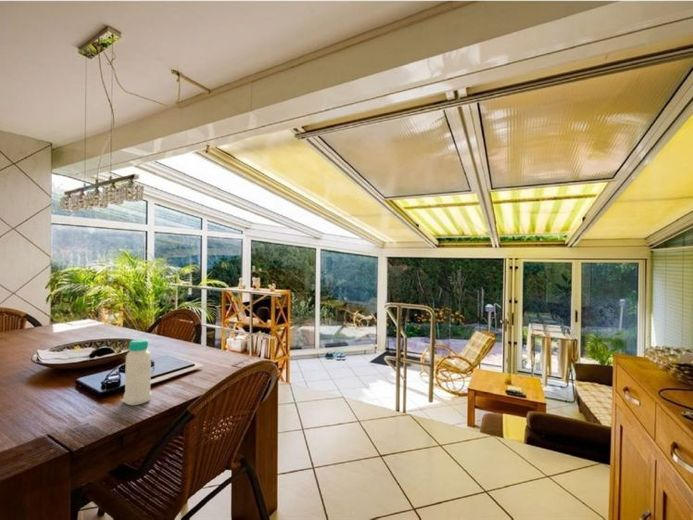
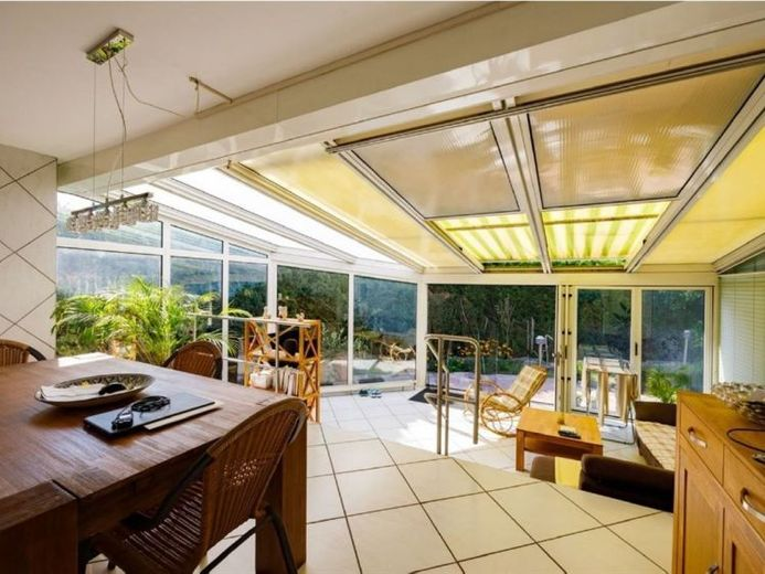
- bottle (138, 370)
